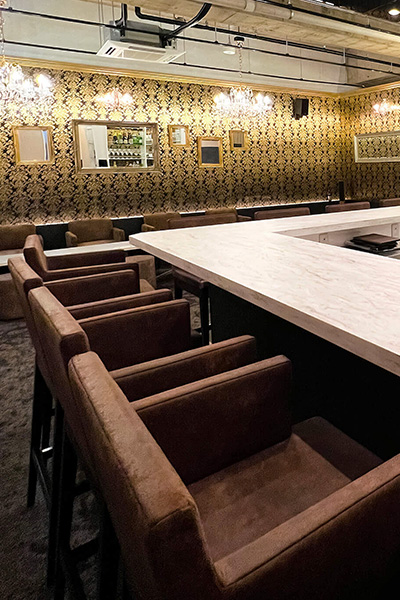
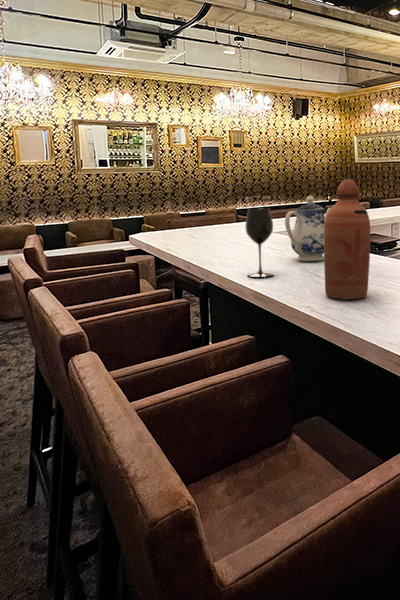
+ wineglass (259, 242)
+ bottle (347, 238)
+ teapot (310, 228)
